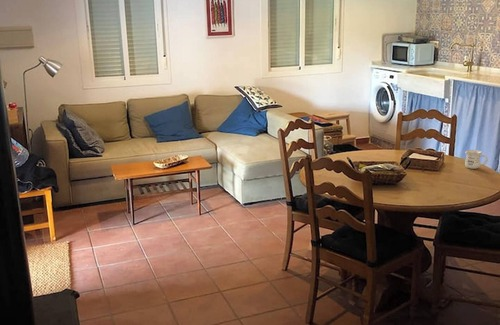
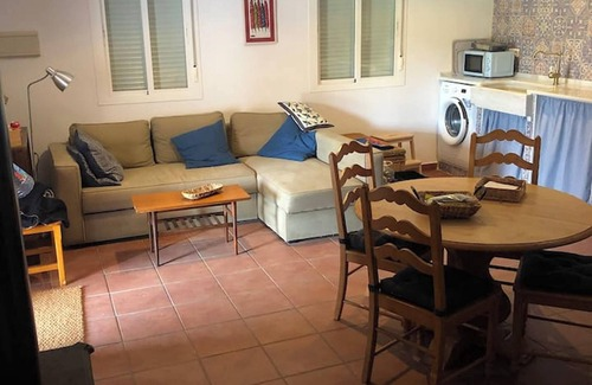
- mug (476, 160)
